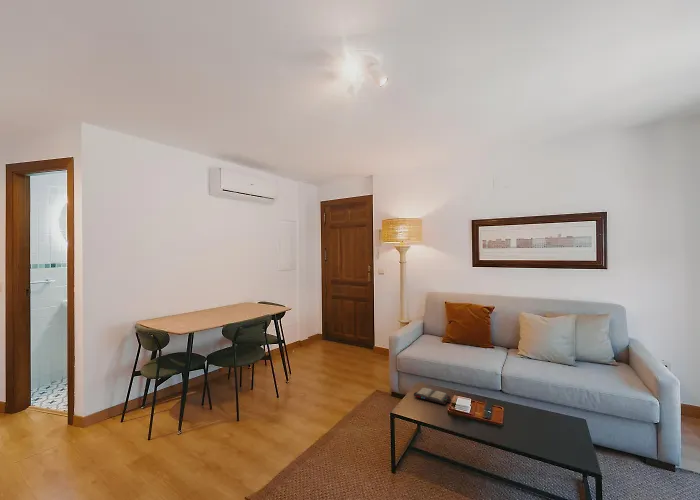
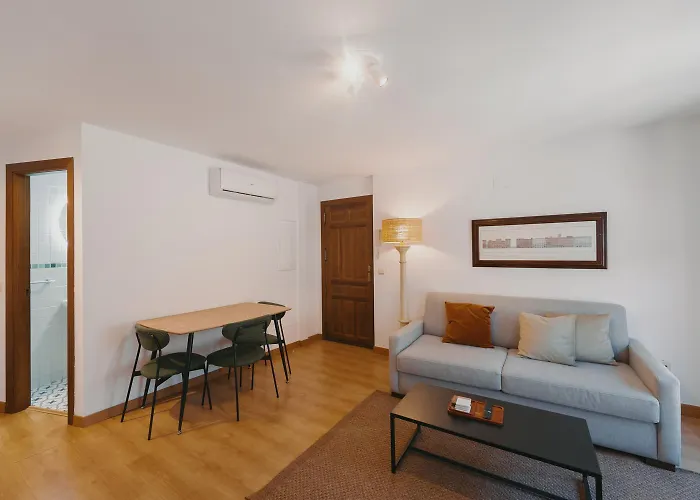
- hardback book (431, 395)
